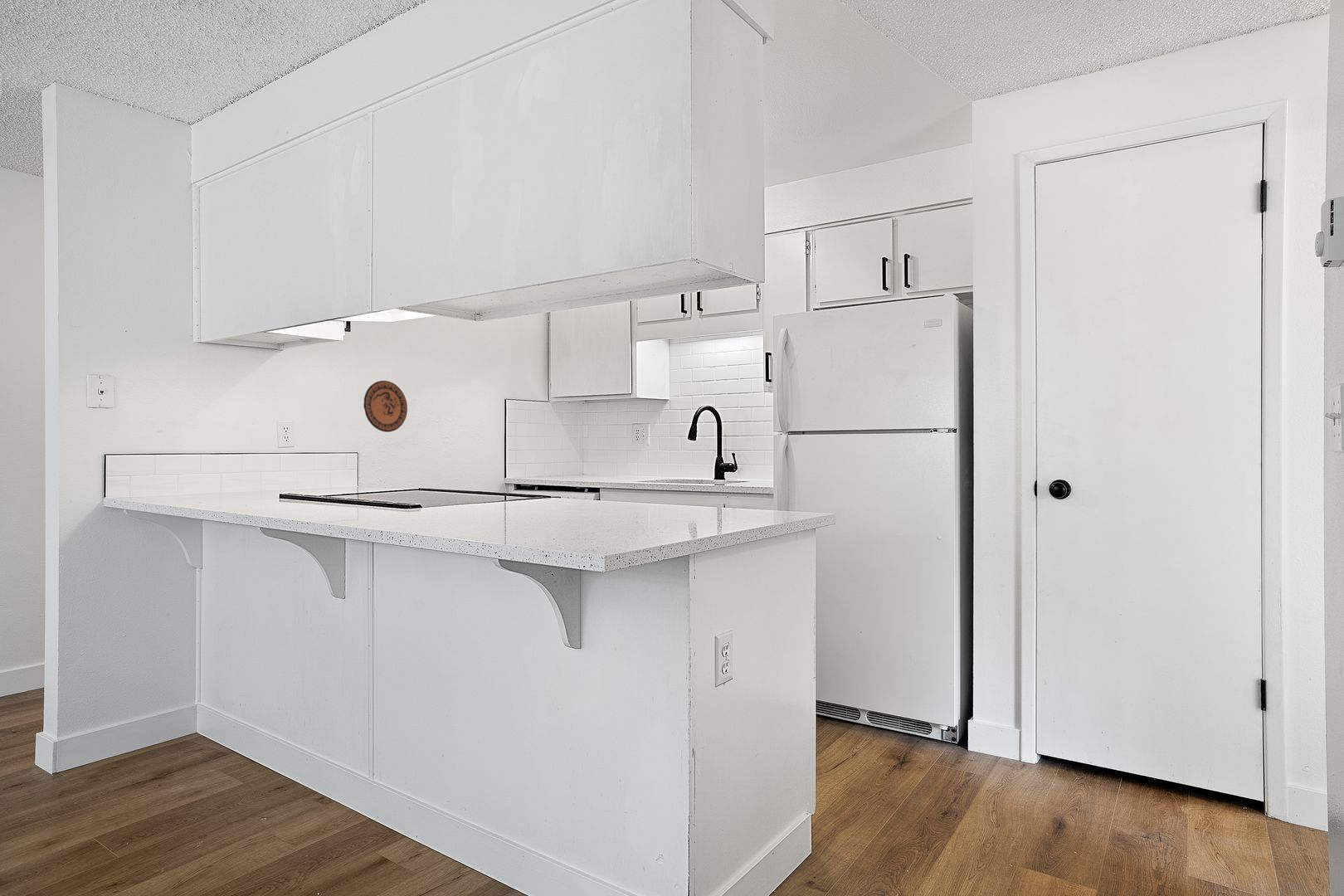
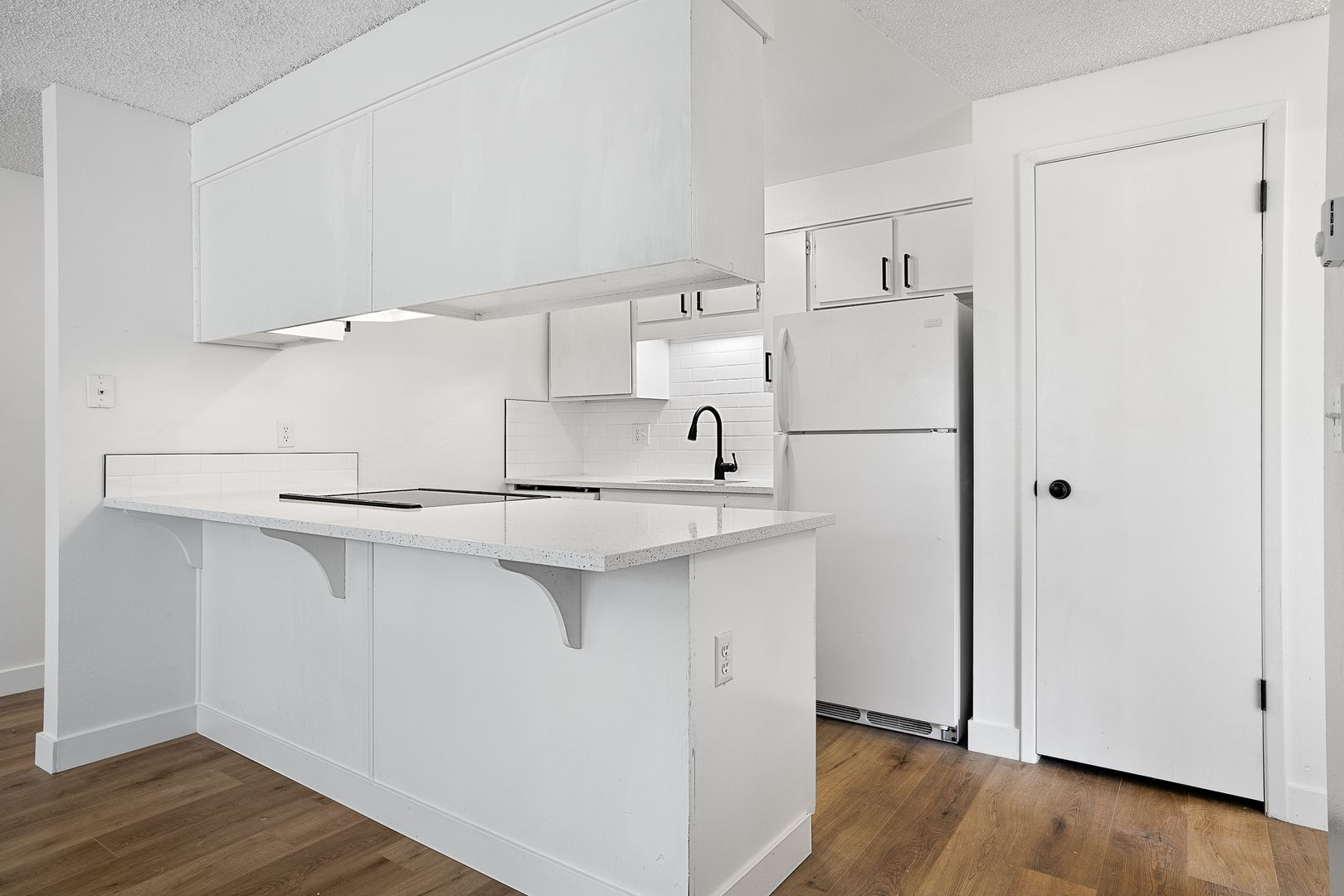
- decorative plate (385, 406)
